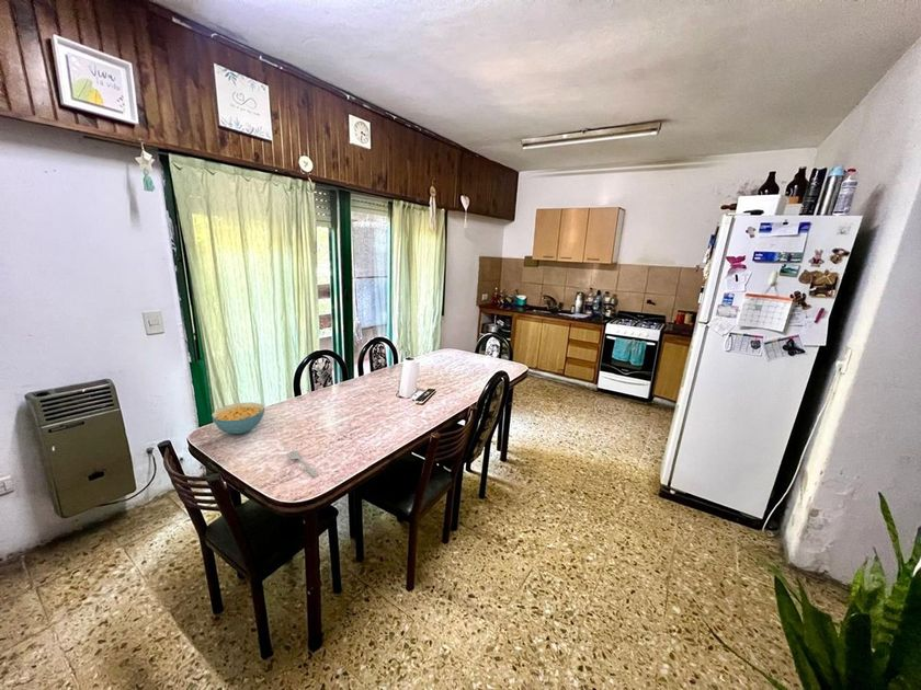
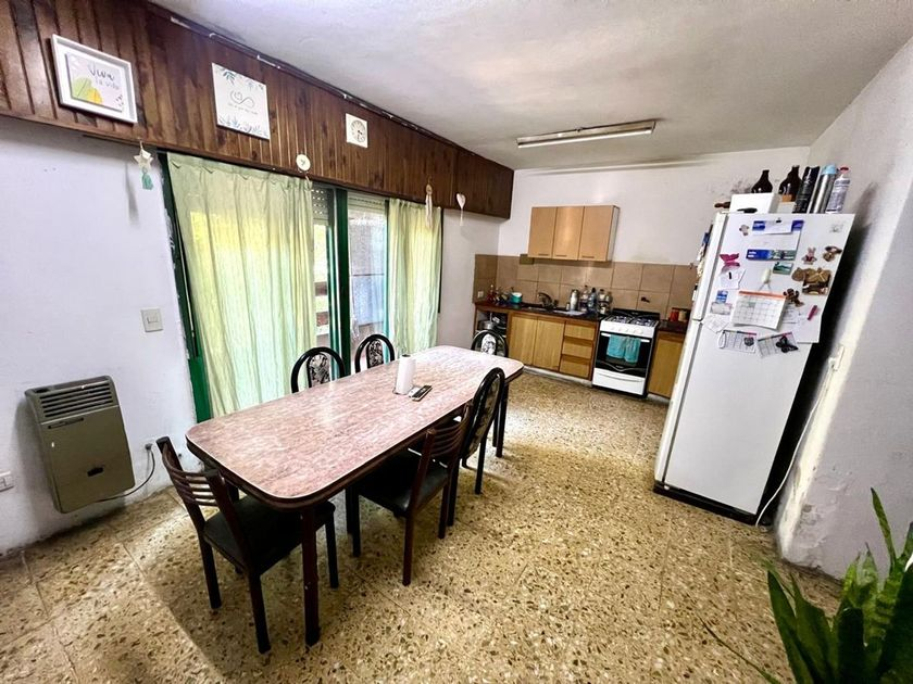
- cereal bowl (239, 421)
- spoon (303, 462)
